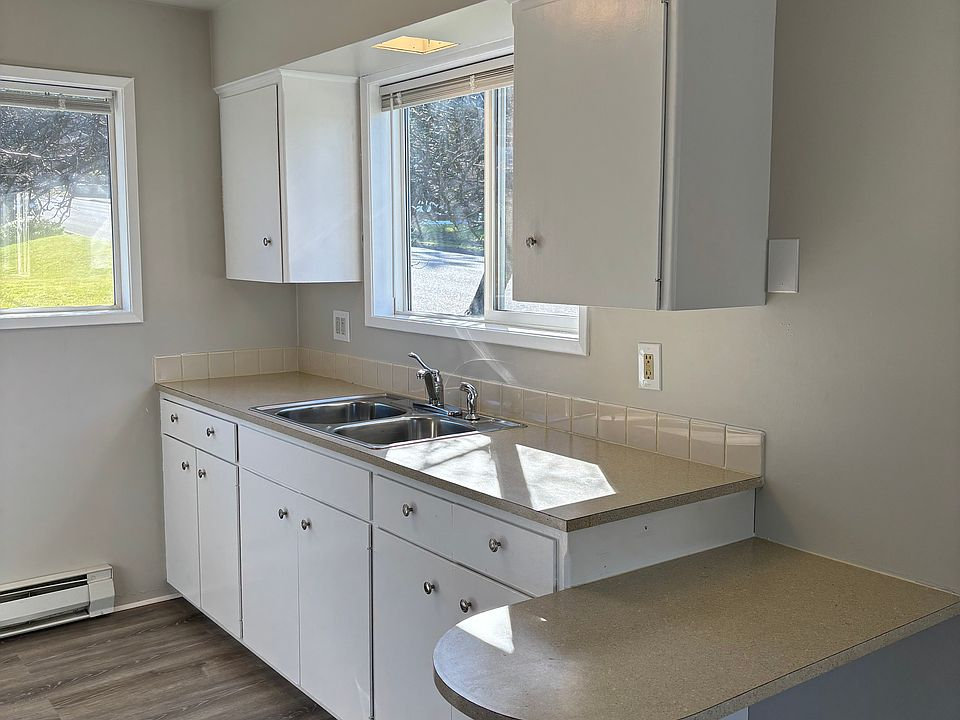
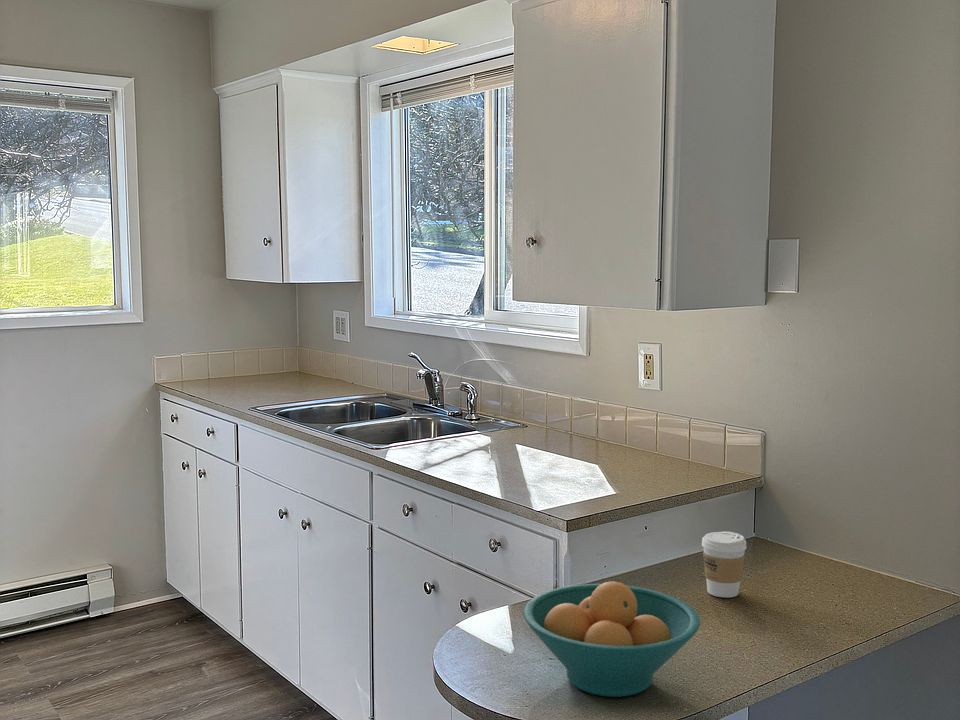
+ coffee cup (723, 563)
+ fruit bowl (610, 631)
